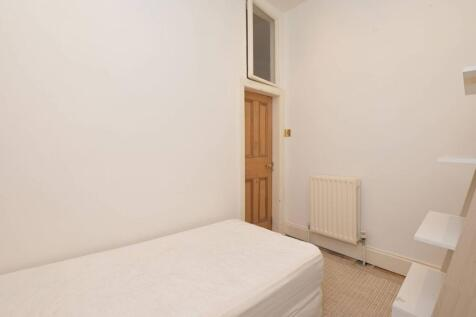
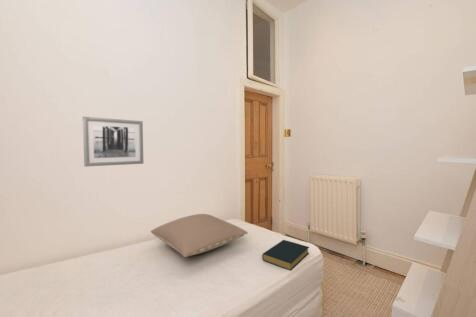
+ hardback book (286, 253)
+ wall art (115, 142)
+ pillow (198, 232)
